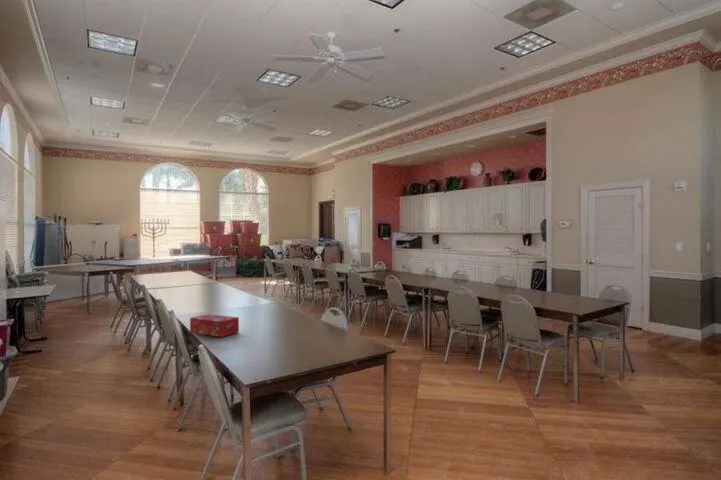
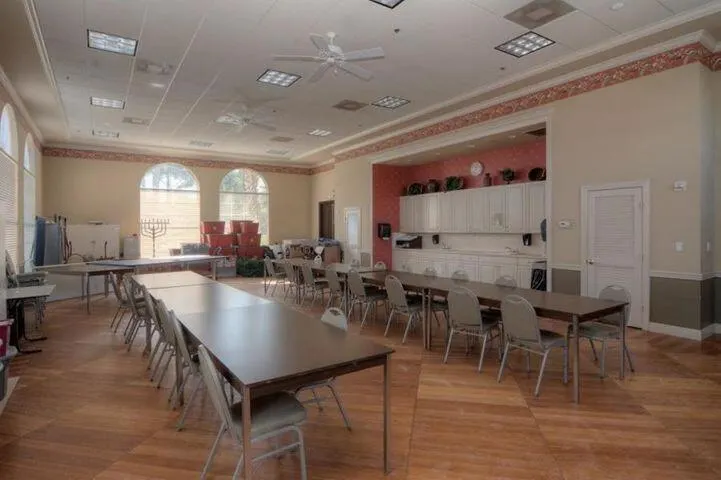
- tissue box (214, 324)
